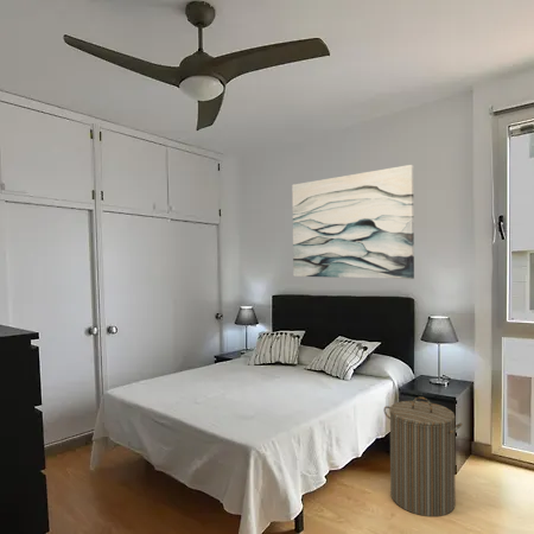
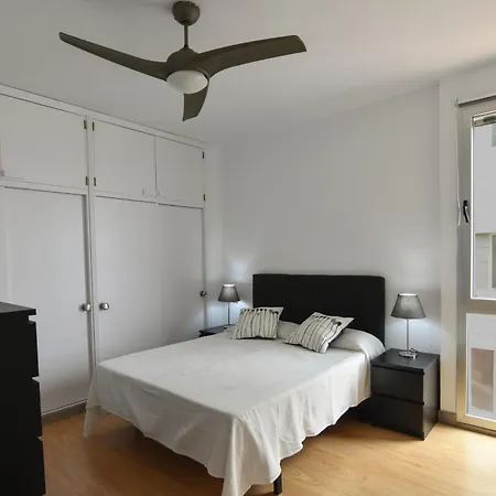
- laundry hamper (421, 447)
- wall art (347, 227)
